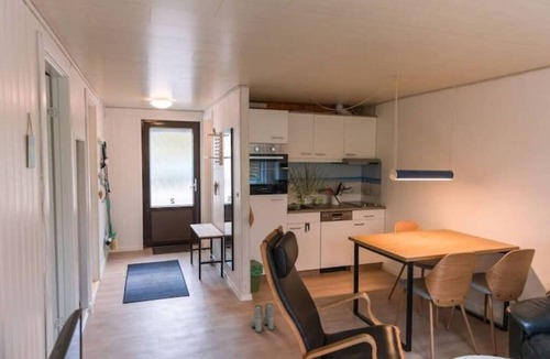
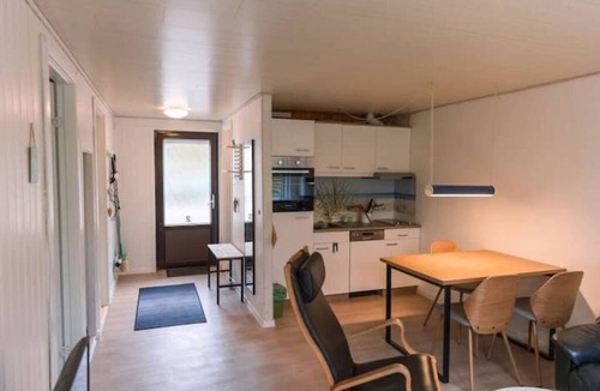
- boots (262, 314)
